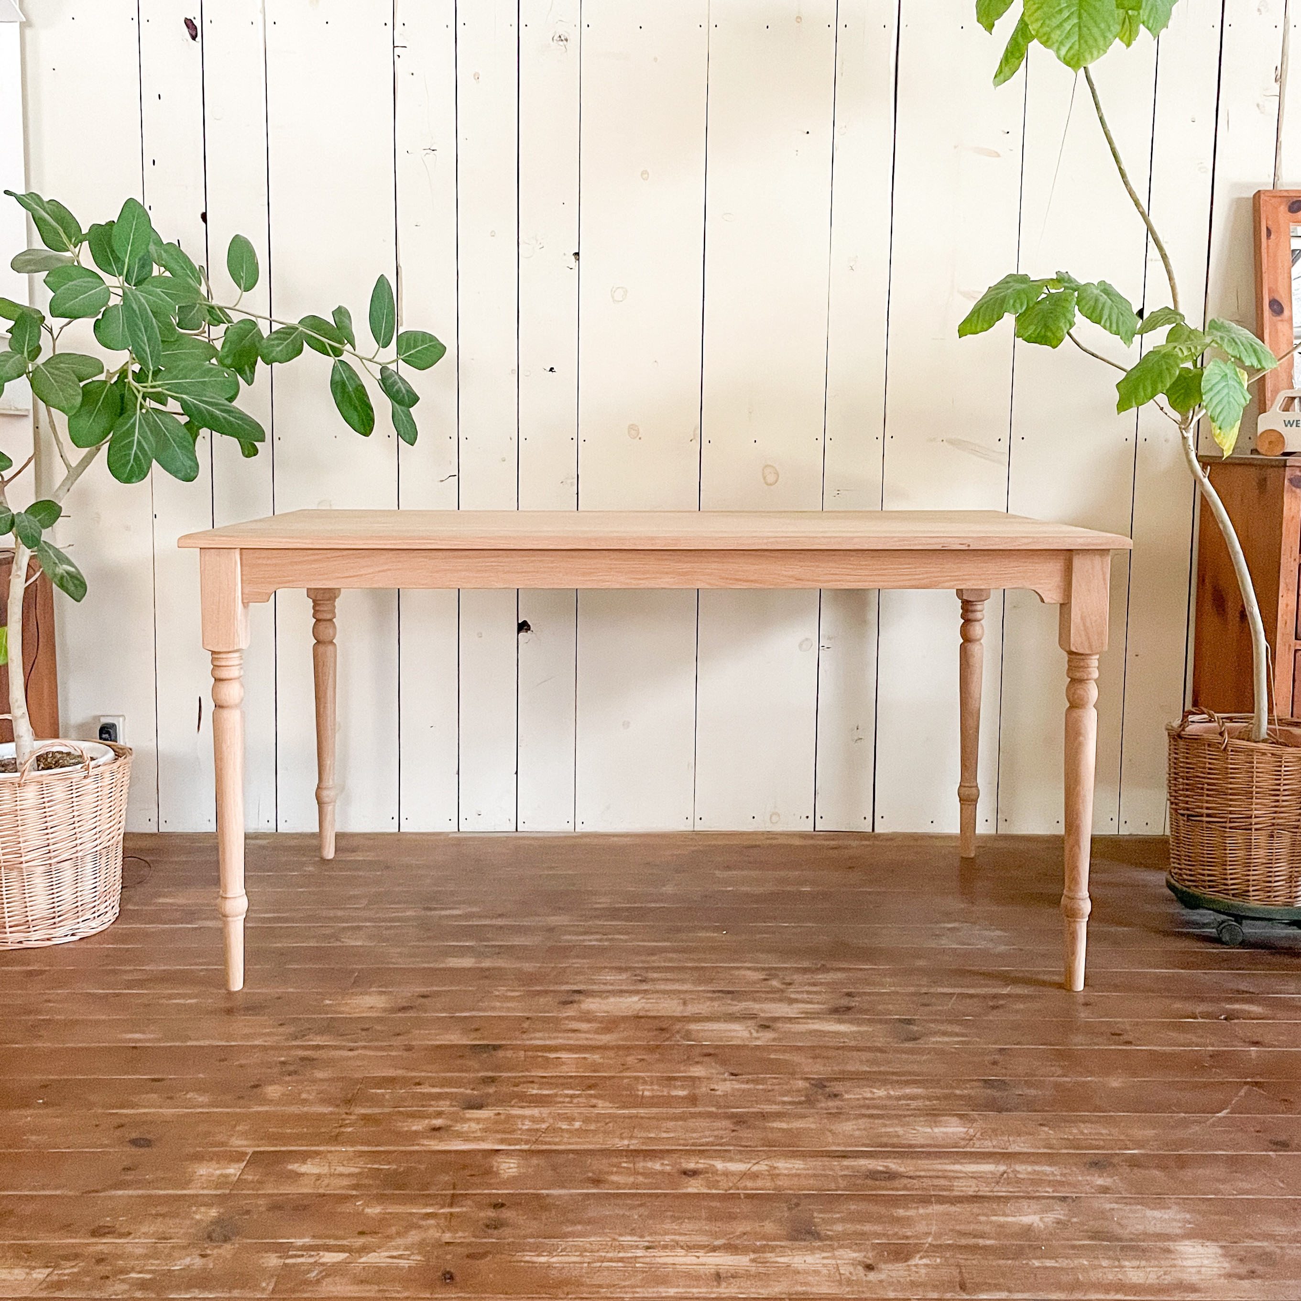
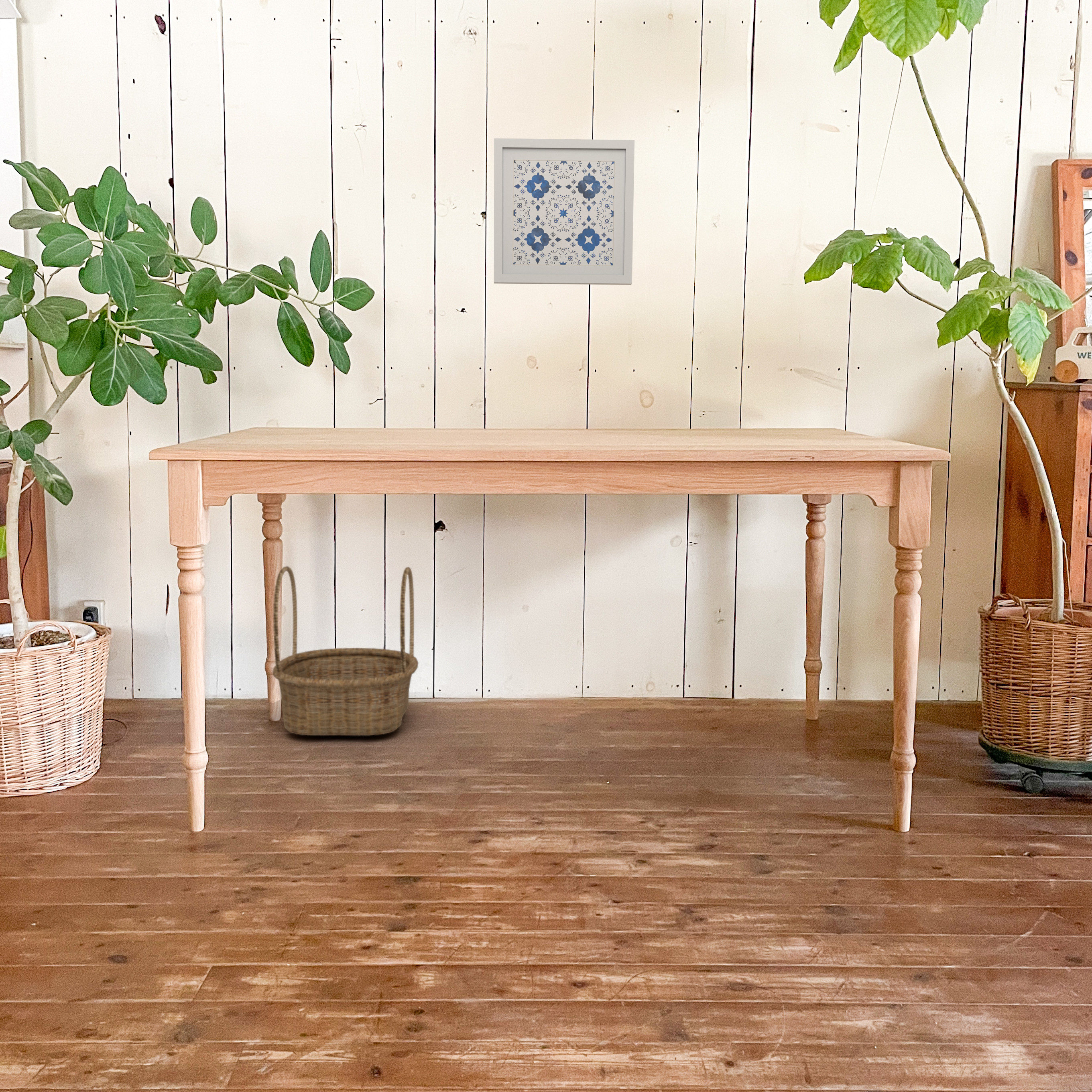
+ wall art (563, 212)
+ basket (346, 648)
